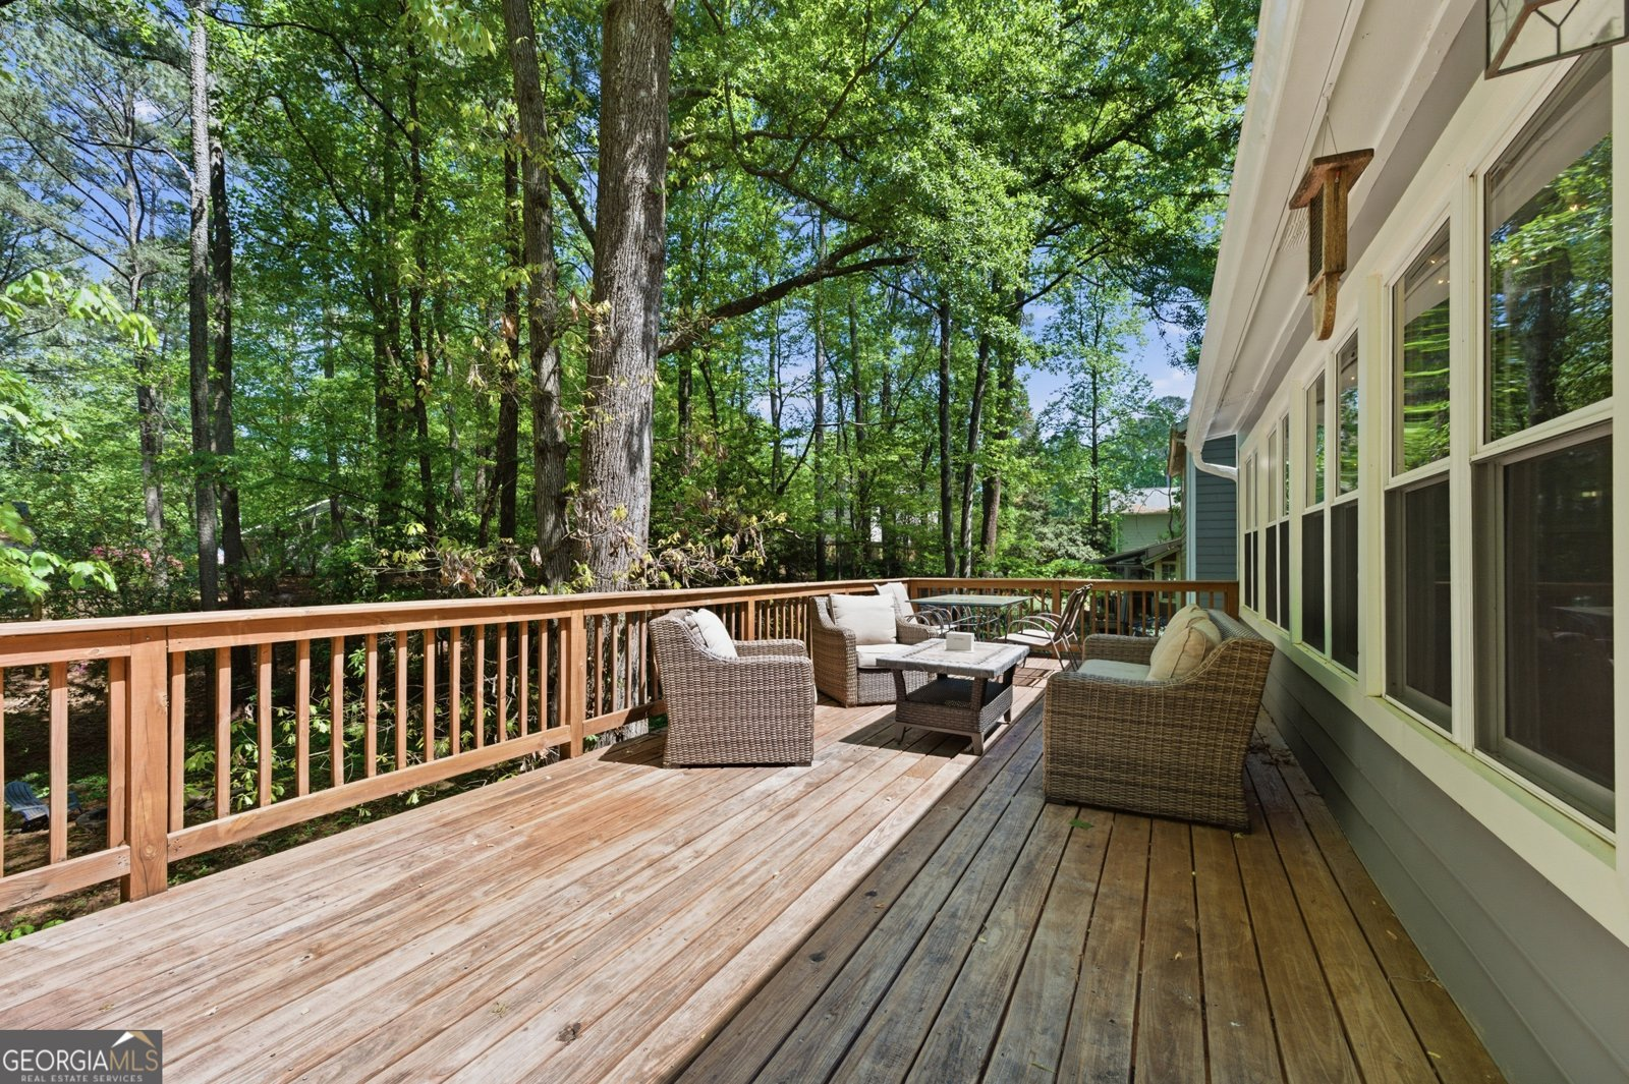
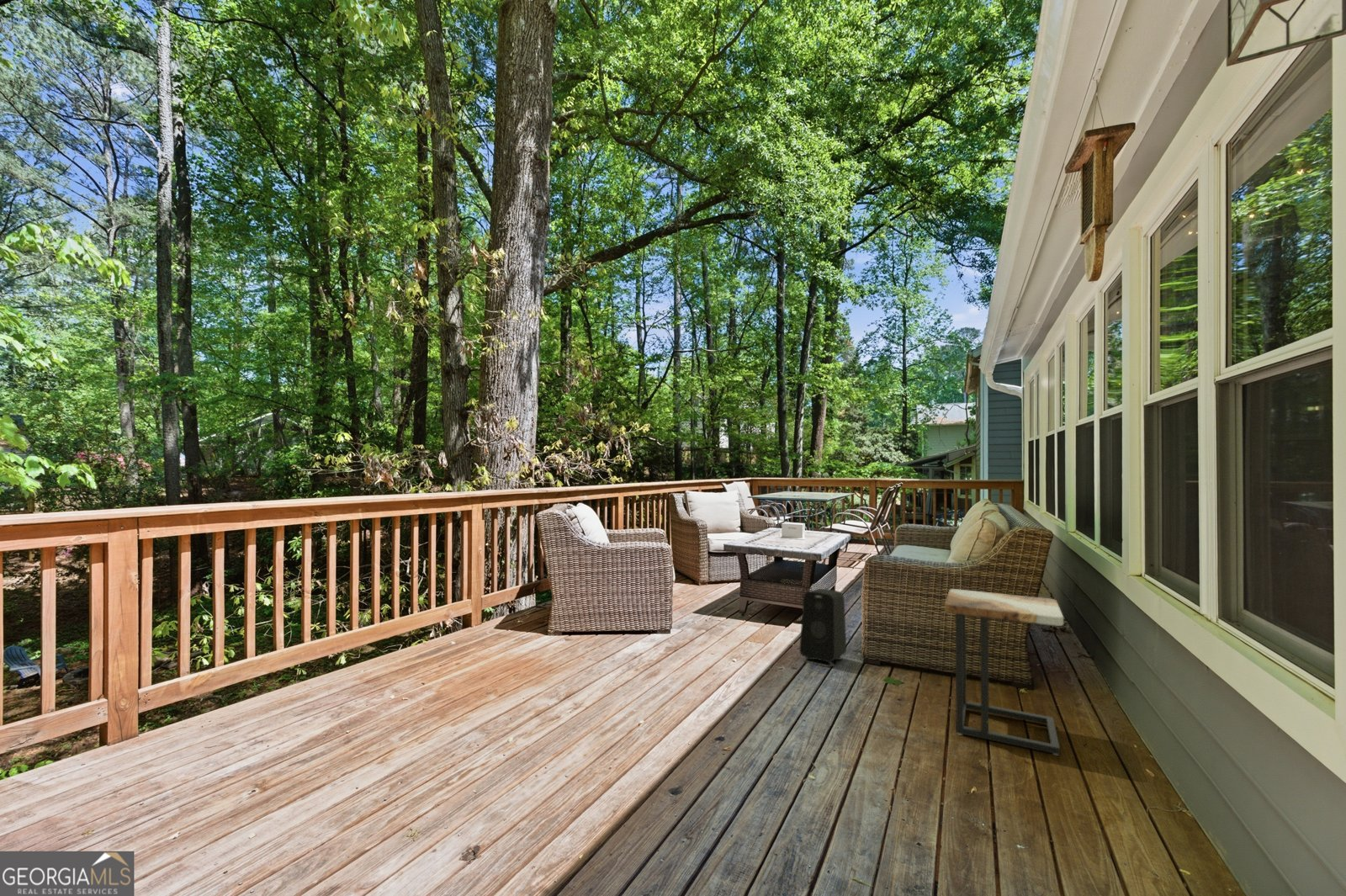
+ speaker (823, 624)
+ side table (988, 665)
